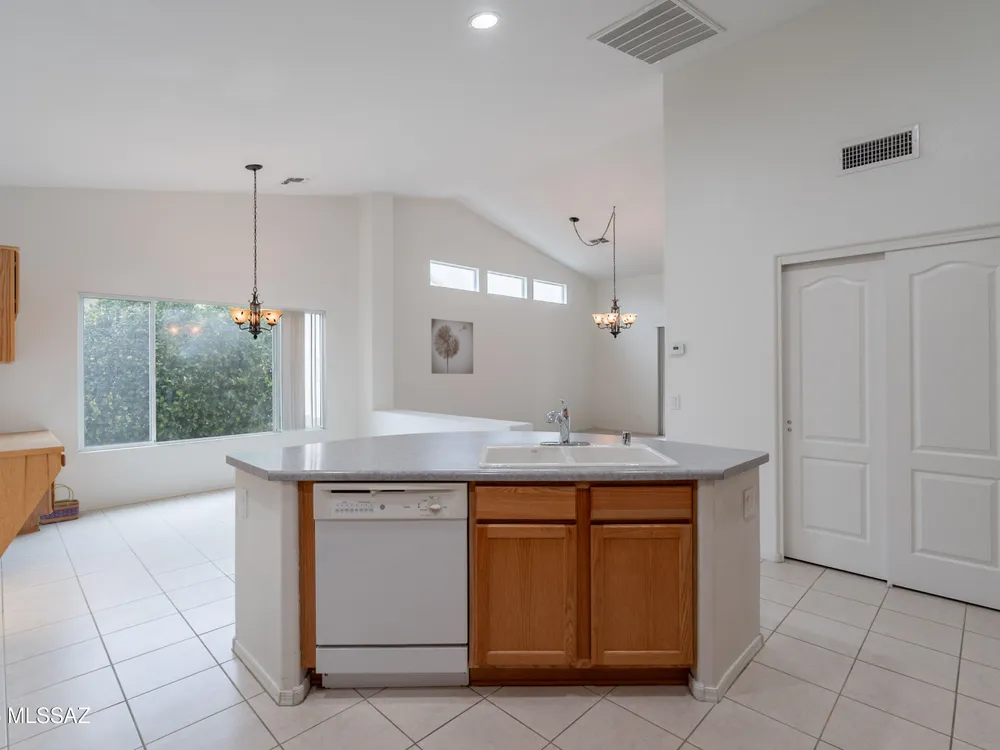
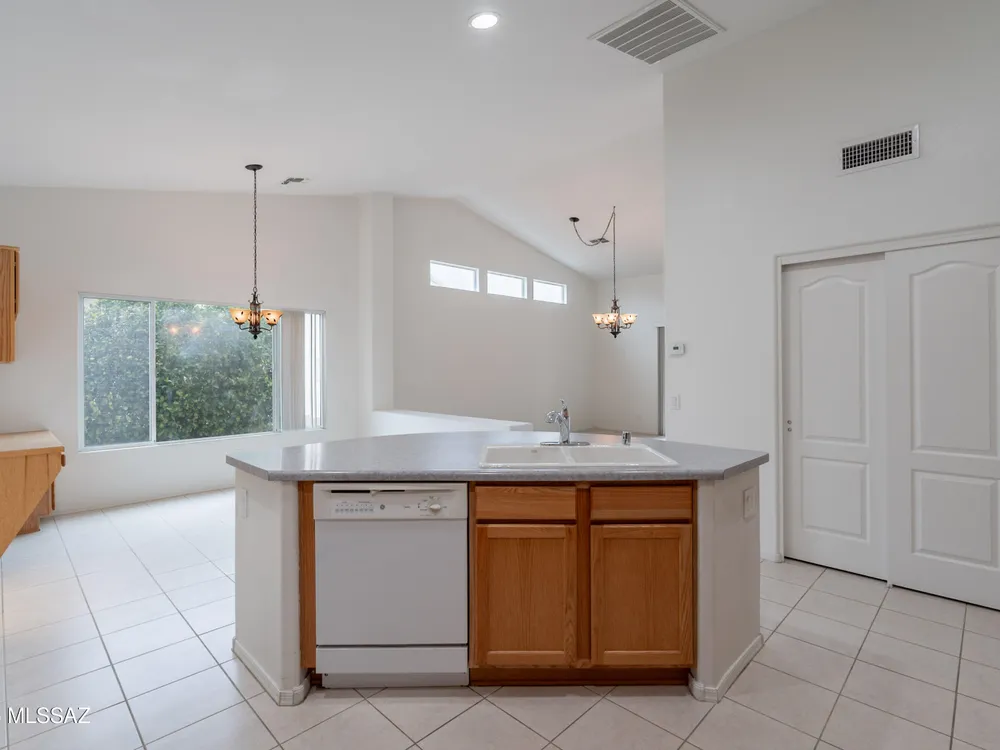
- basket (59, 502)
- wall art (453, 347)
